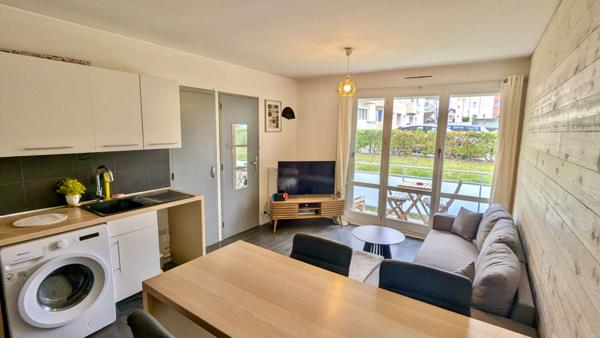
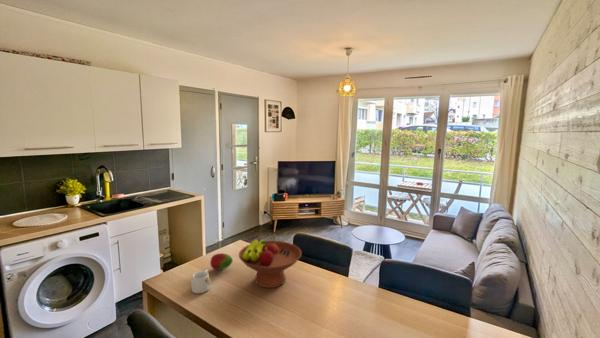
+ fruit (221, 261)
+ fruit bowl (270, 261)
+ mug (202, 280)
